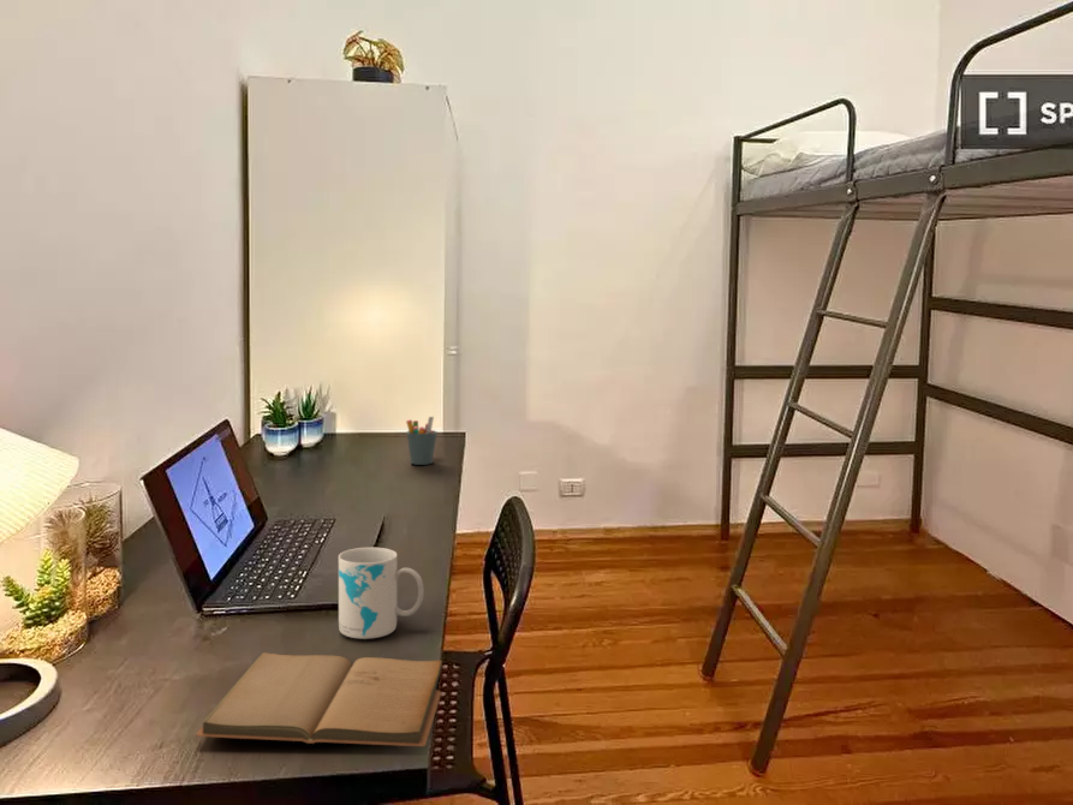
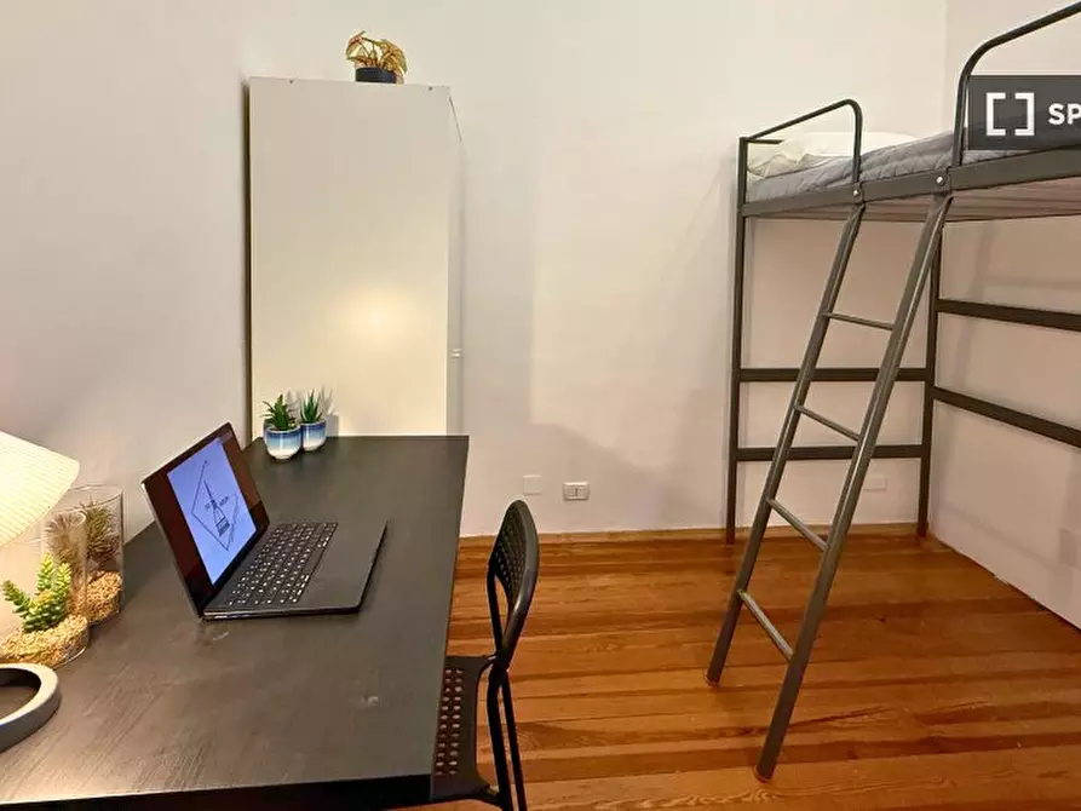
- pen holder (421, 439)
- mug (381, 592)
- book (333, 694)
